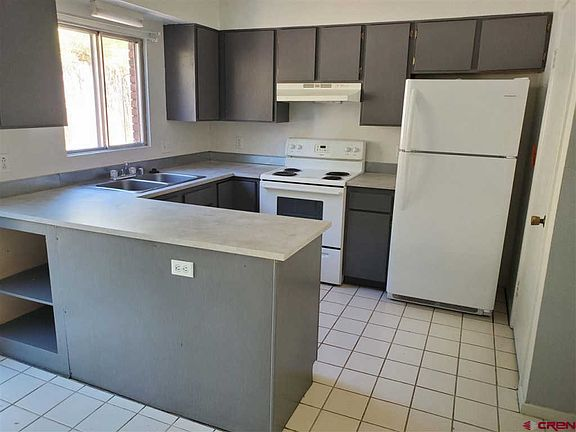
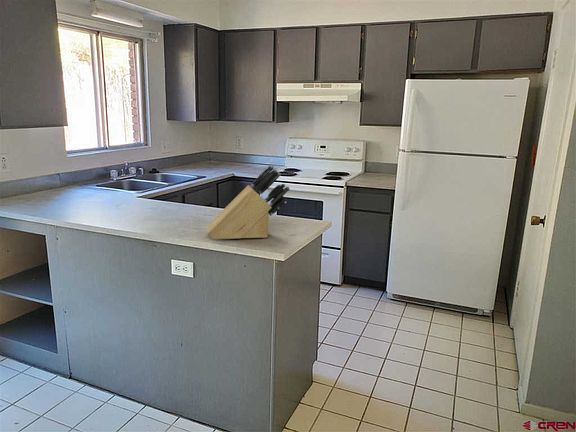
+ knife block (247, 201)
